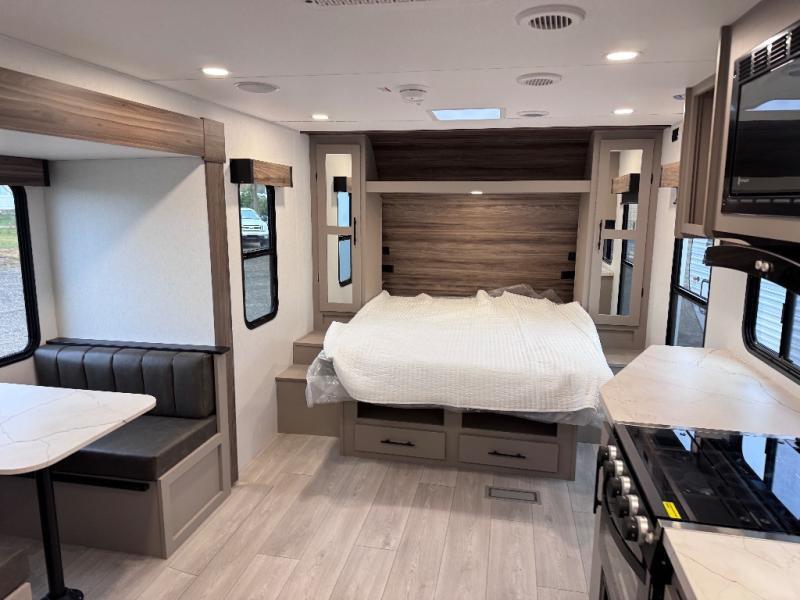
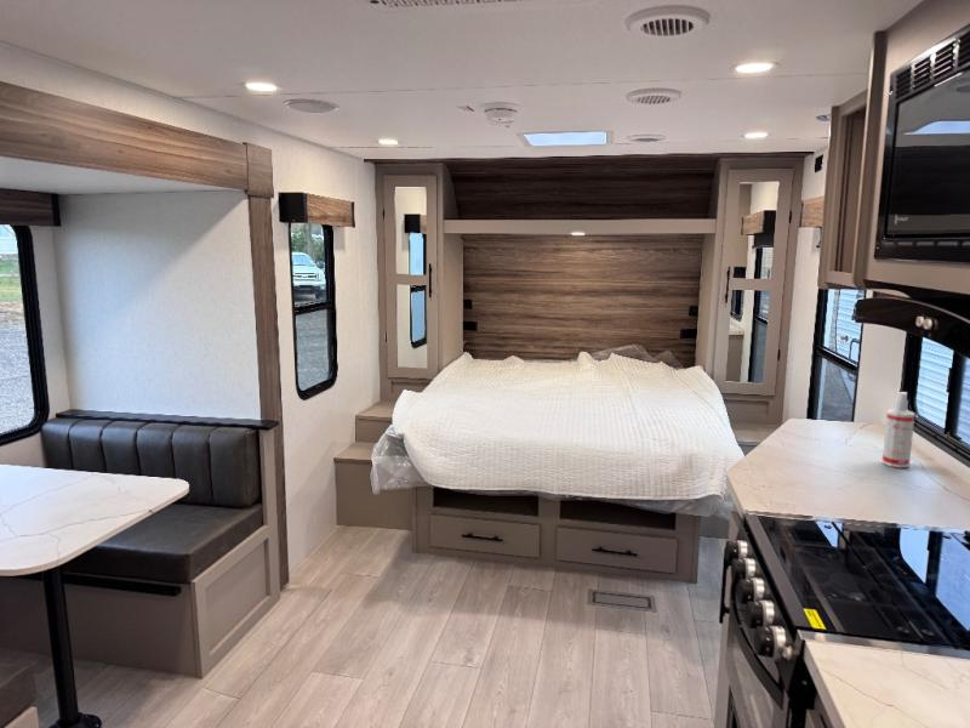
+ spray bottle (898, 428)
